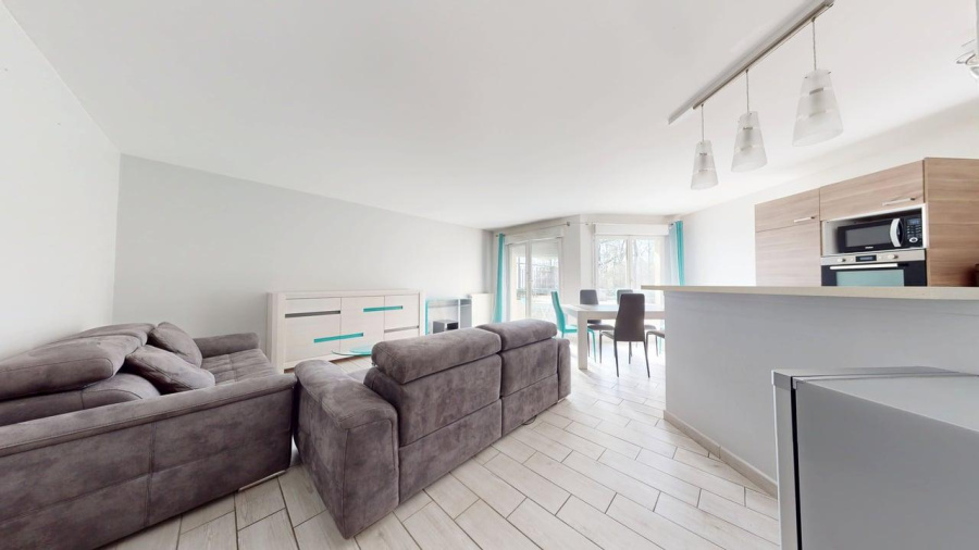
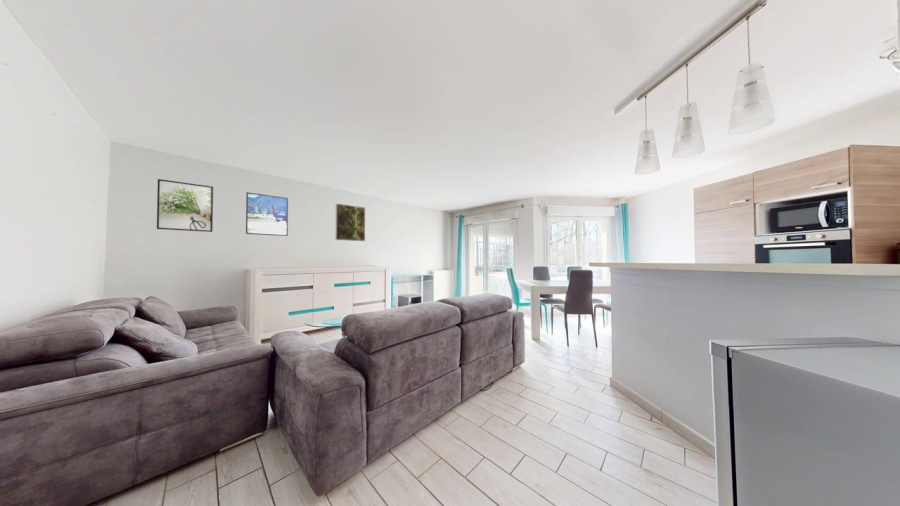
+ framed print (267, 215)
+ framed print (186, 206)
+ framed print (350, 223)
